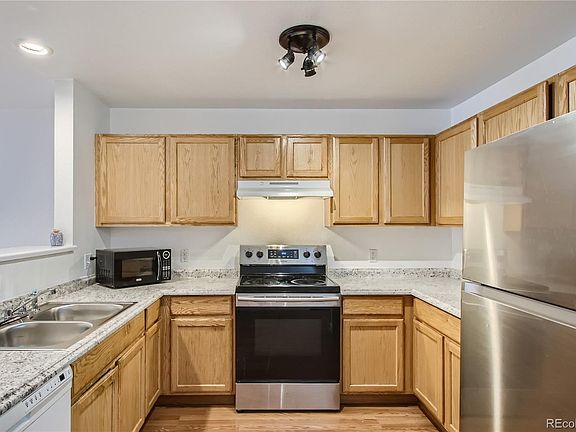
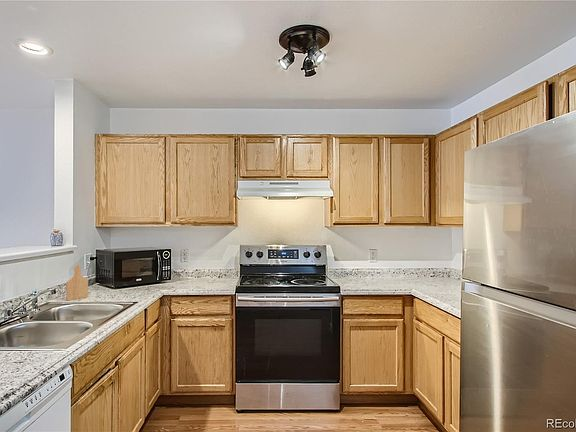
+ cutting board (76, 281)
